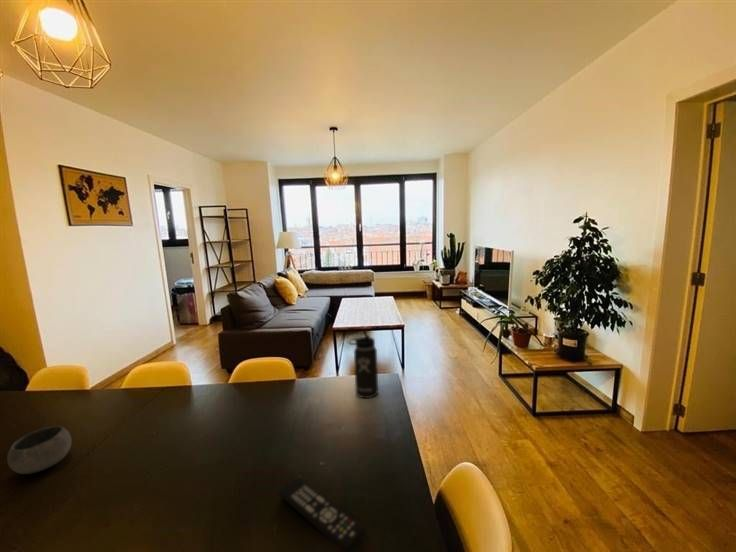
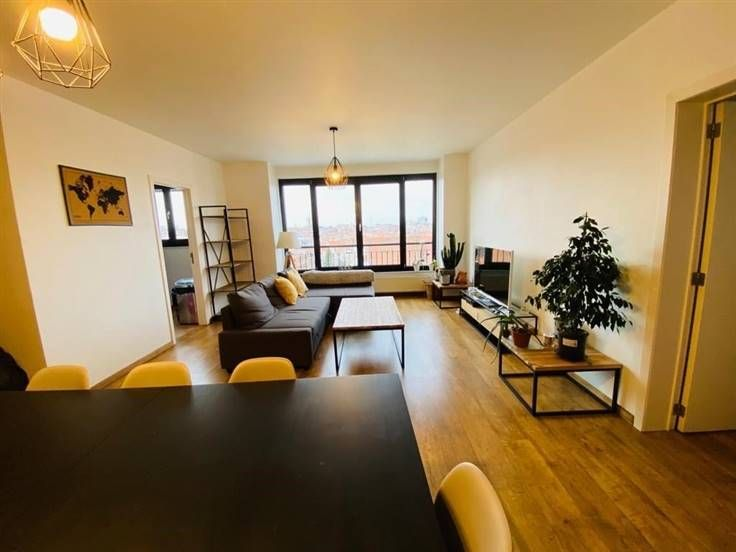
- bowl (41, 450)
- thermos bottle (363, 361)
- remote control (319, 511)
